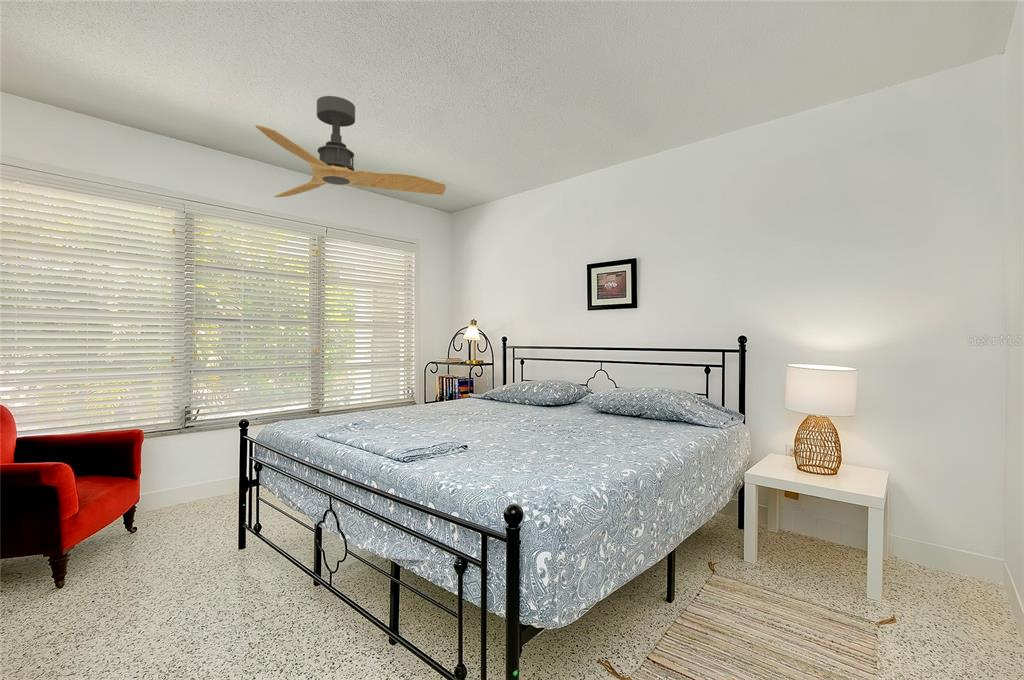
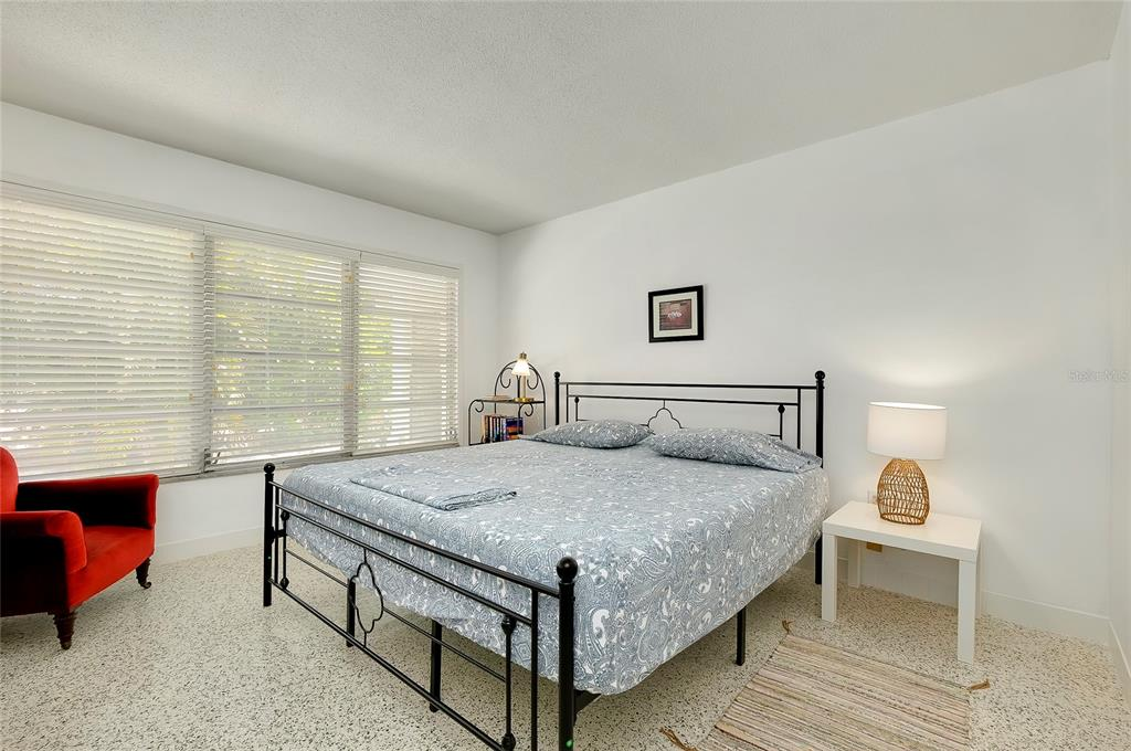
- ceiling fan (351, 151)
